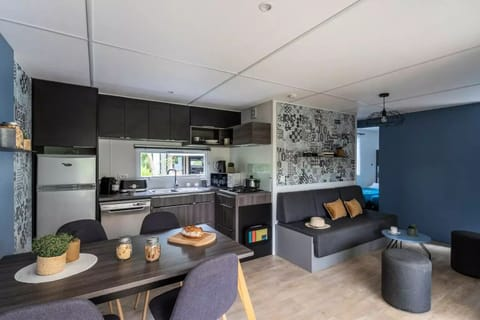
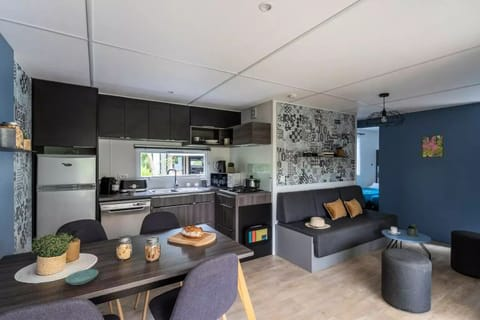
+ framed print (432, 146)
+ saucer (82, 277)
